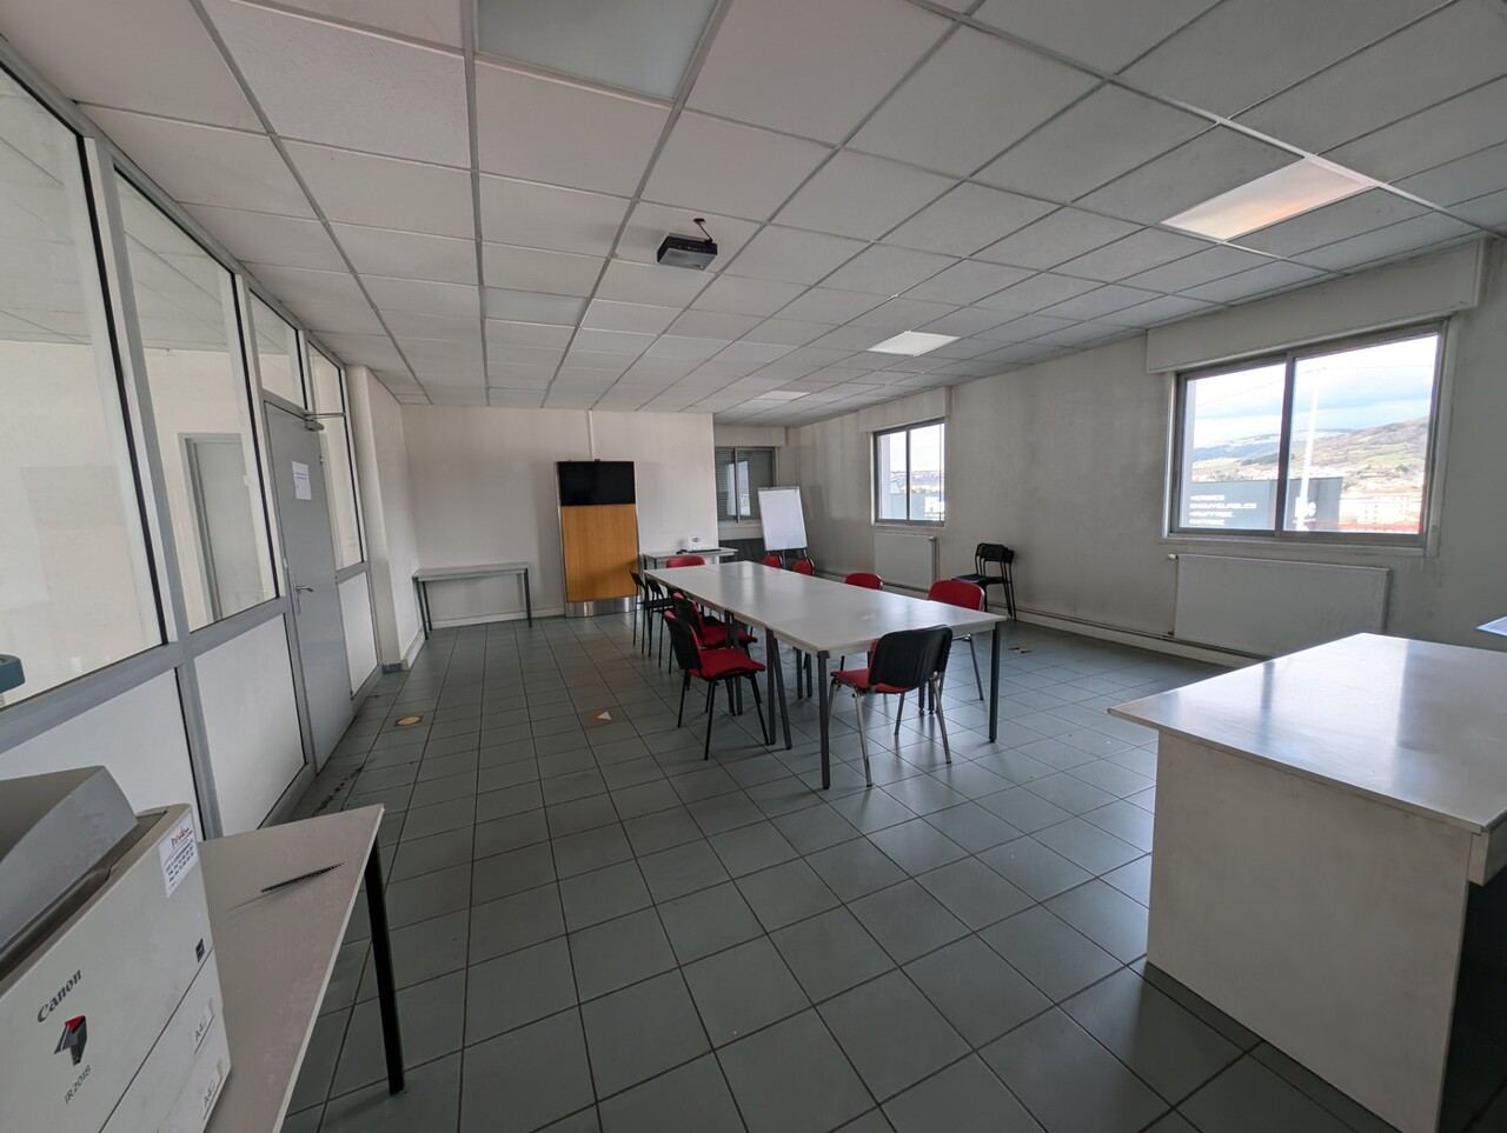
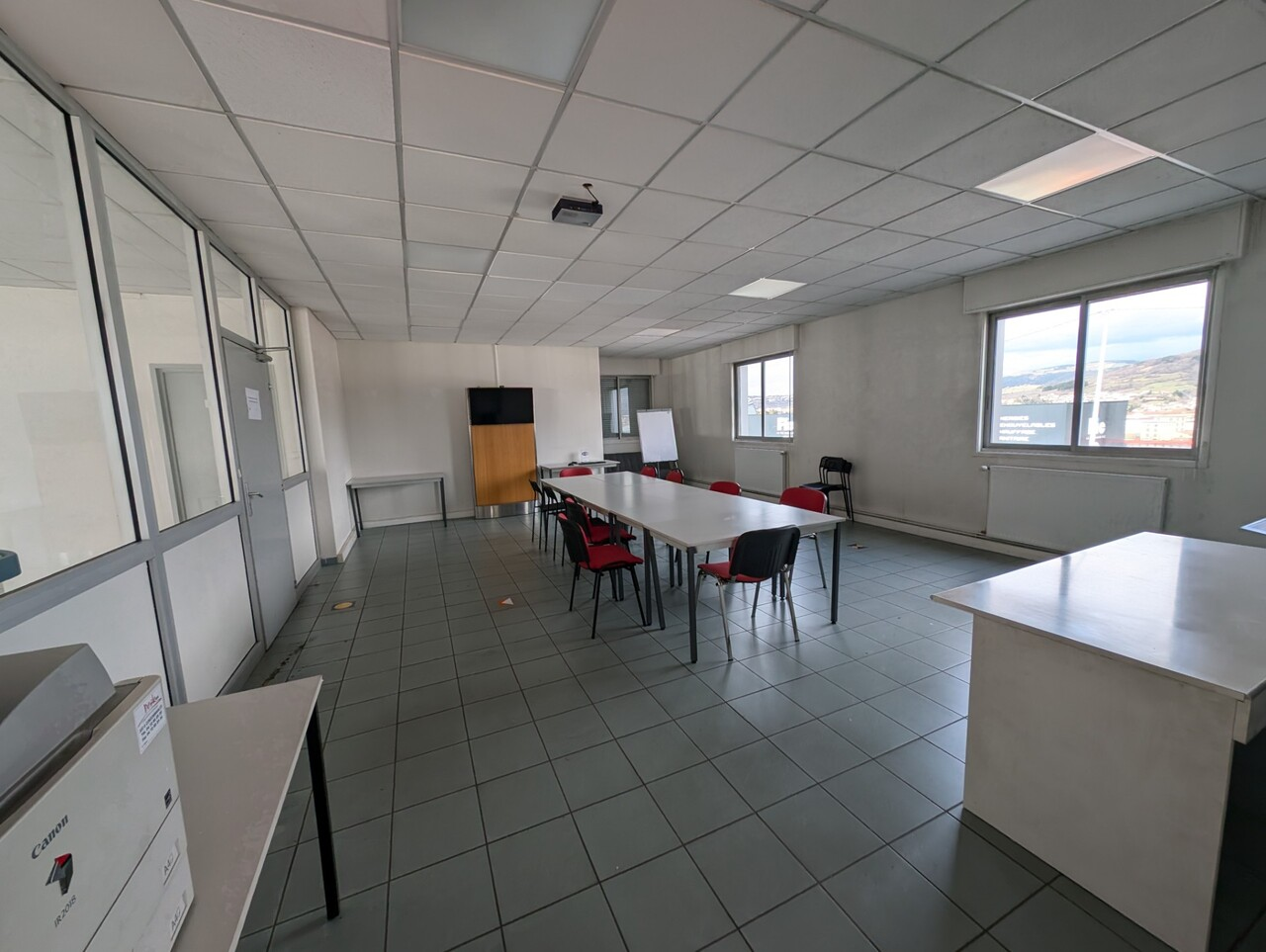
- pen (305, 876)
